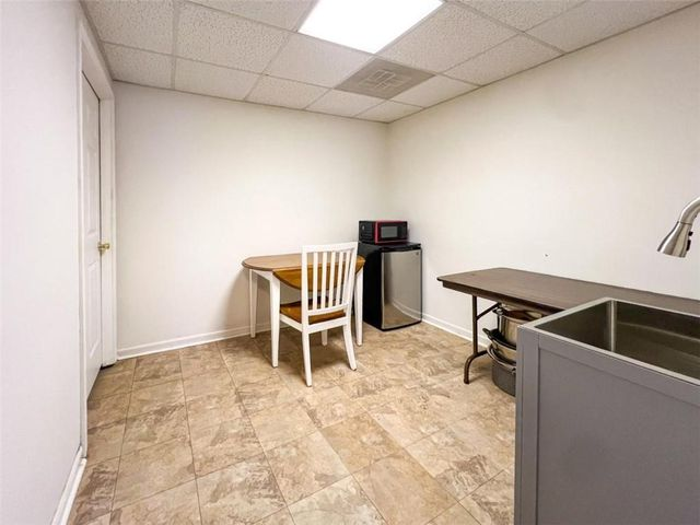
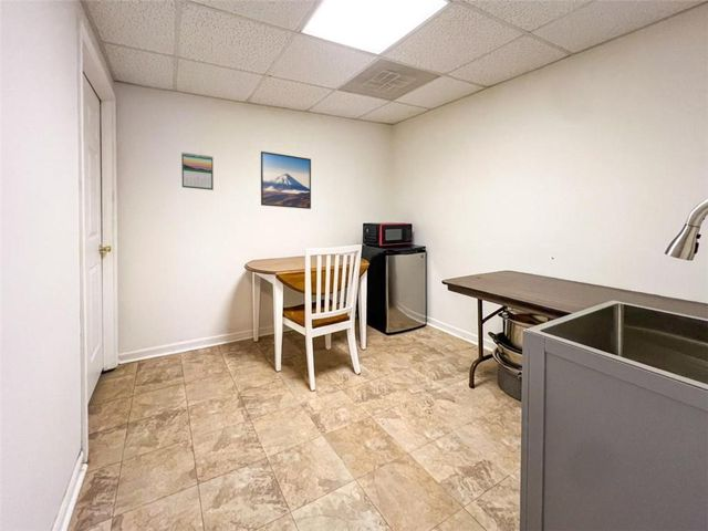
+ calendar (197, 170)
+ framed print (287, 180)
